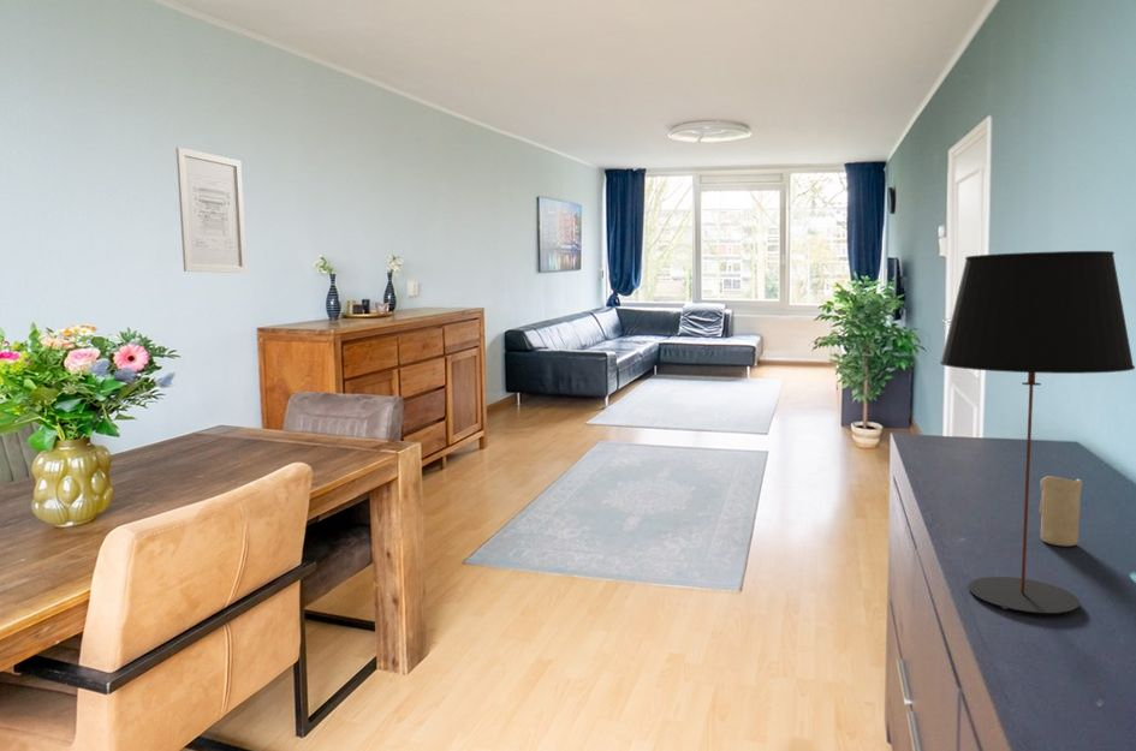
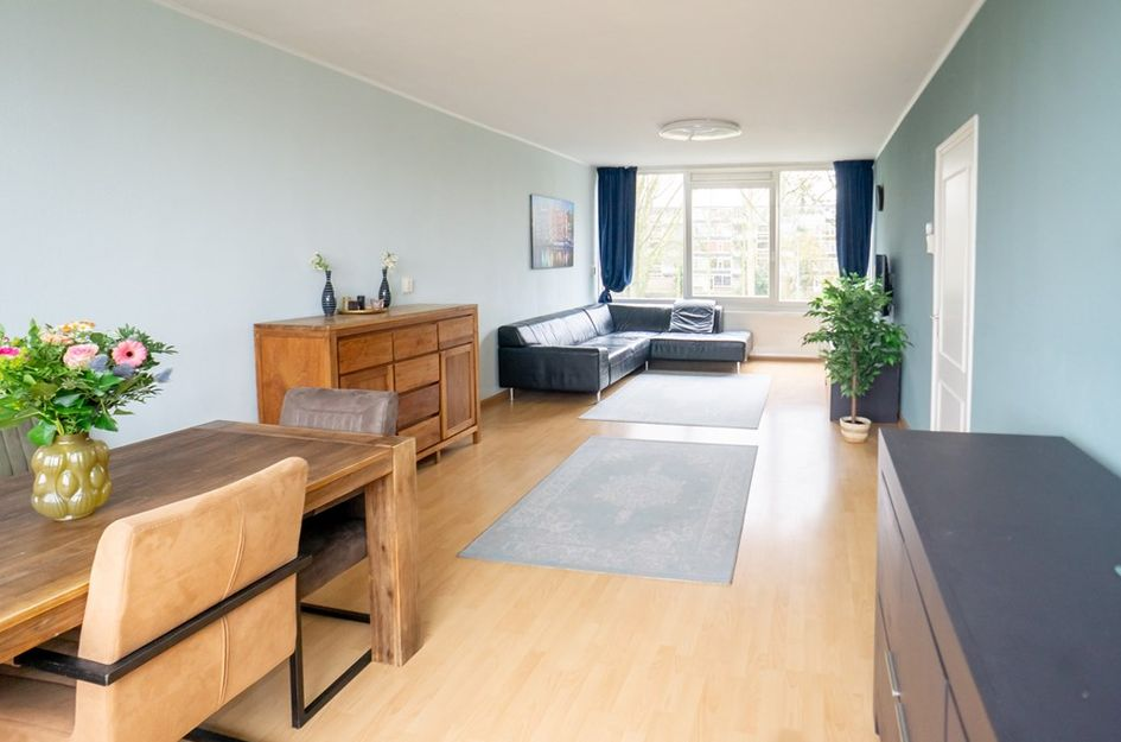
- candle (1060, 508)
- wall art (213, 213)
- table lamp (1029, 429)
